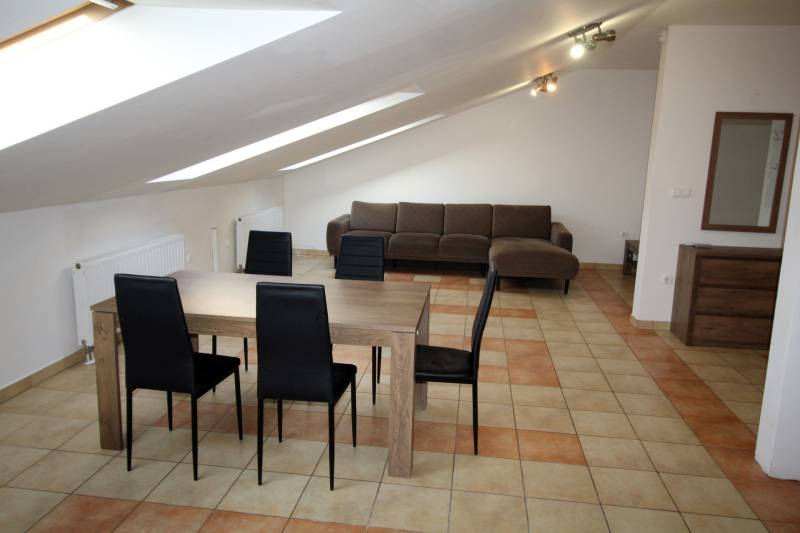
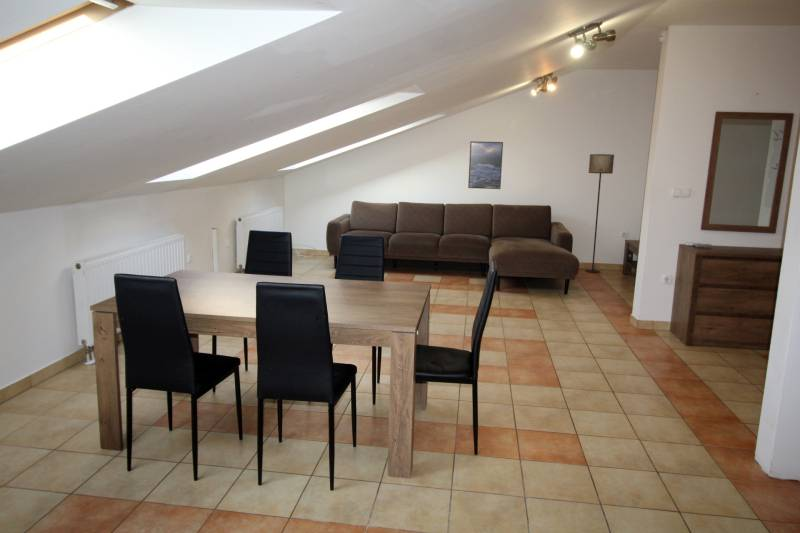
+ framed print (485, 165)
+ floor lamp (597, 213)
